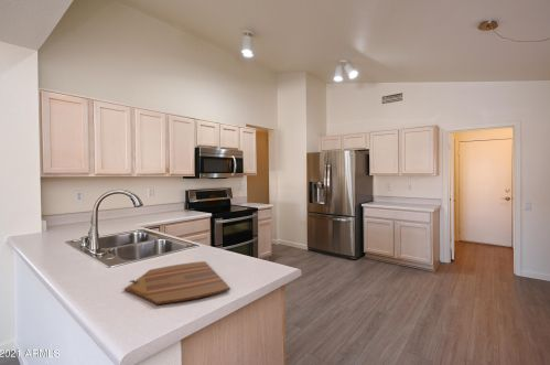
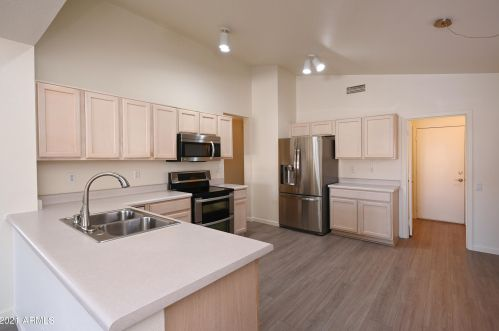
- cutting board (173, 279)
